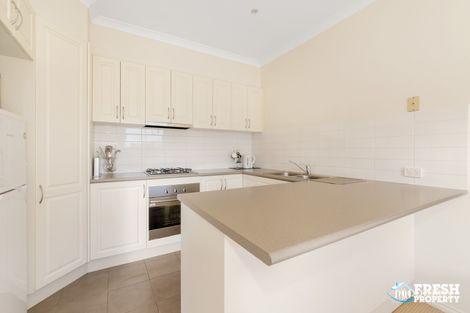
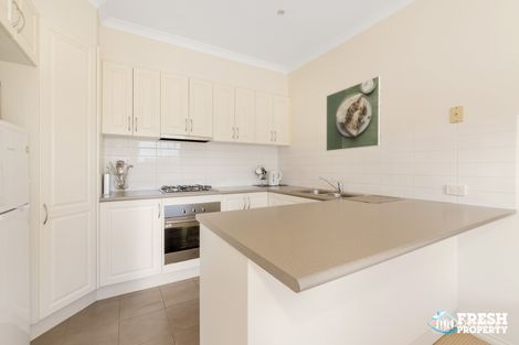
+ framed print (350, 118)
